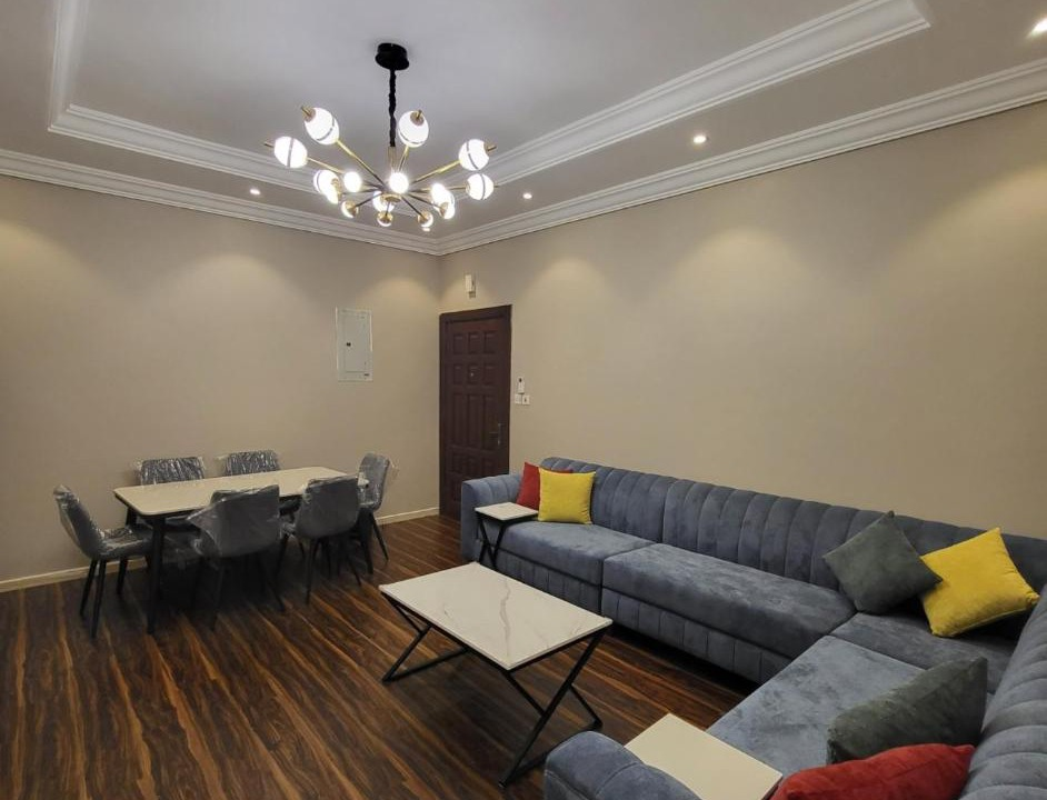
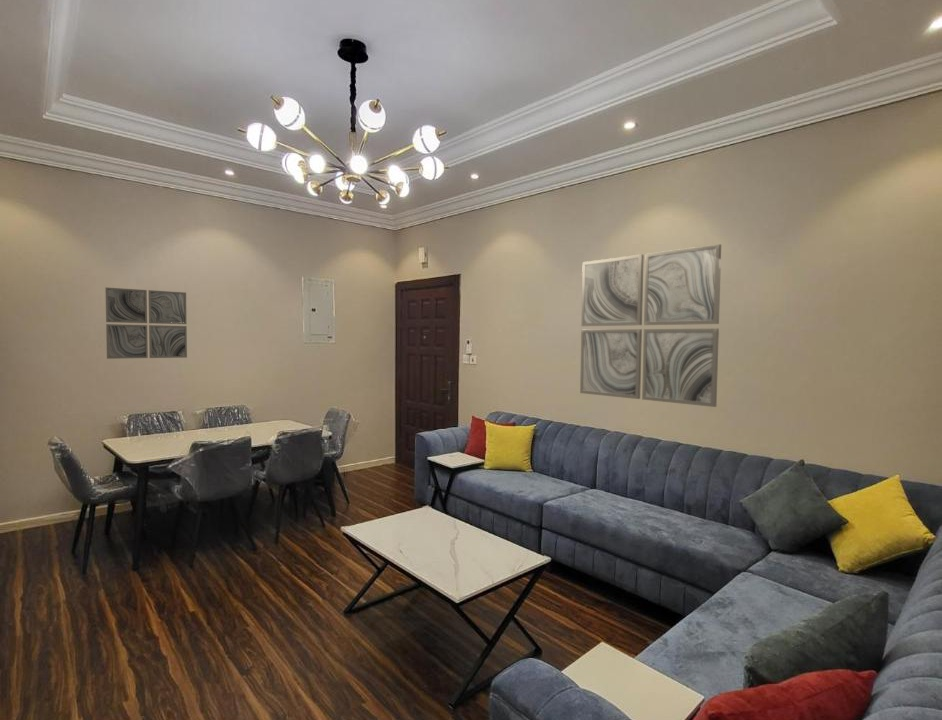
+ wall art (641, 329)
+ wall art (149, 325)
